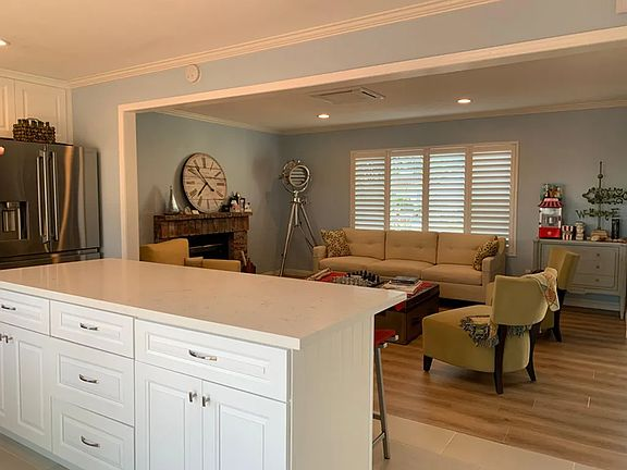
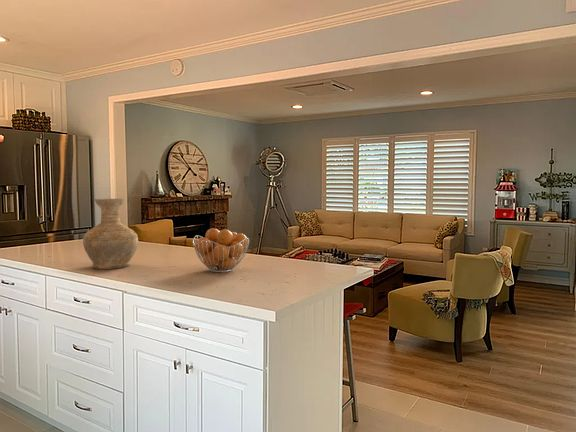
+ fruit basket (221, 249)
+ vase (110, 232)
